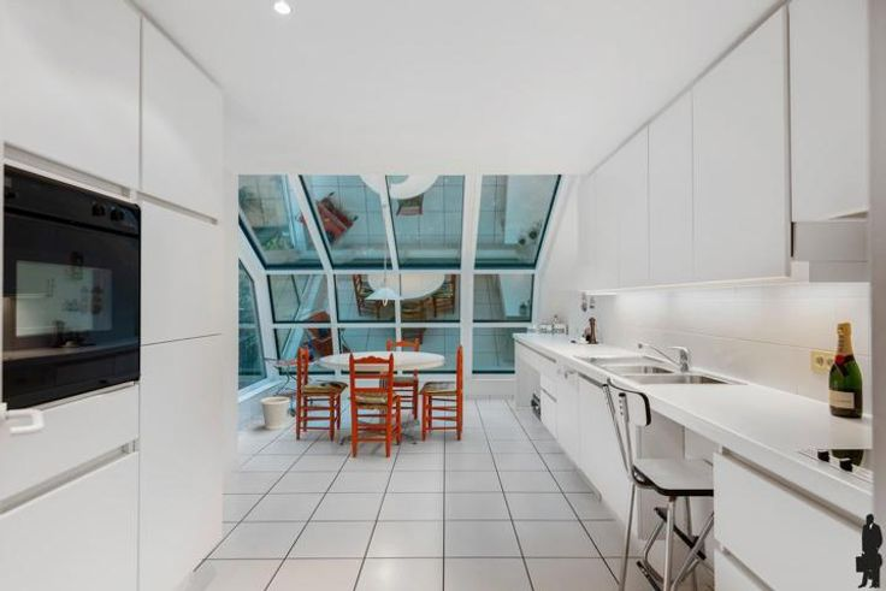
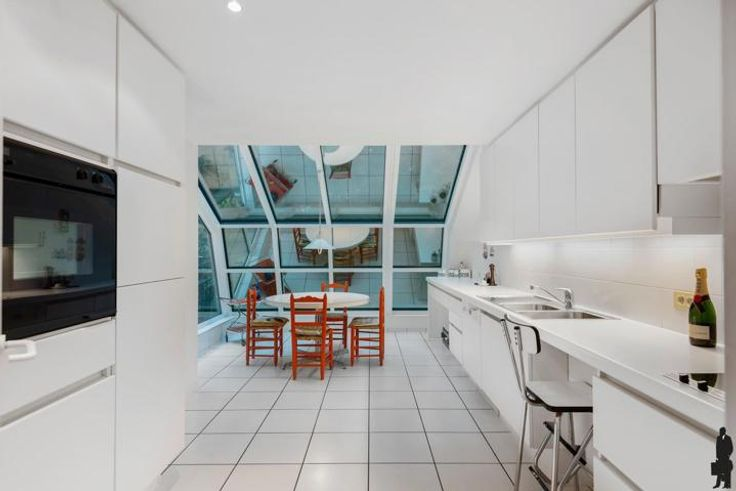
- wastebasket (274, 413)
